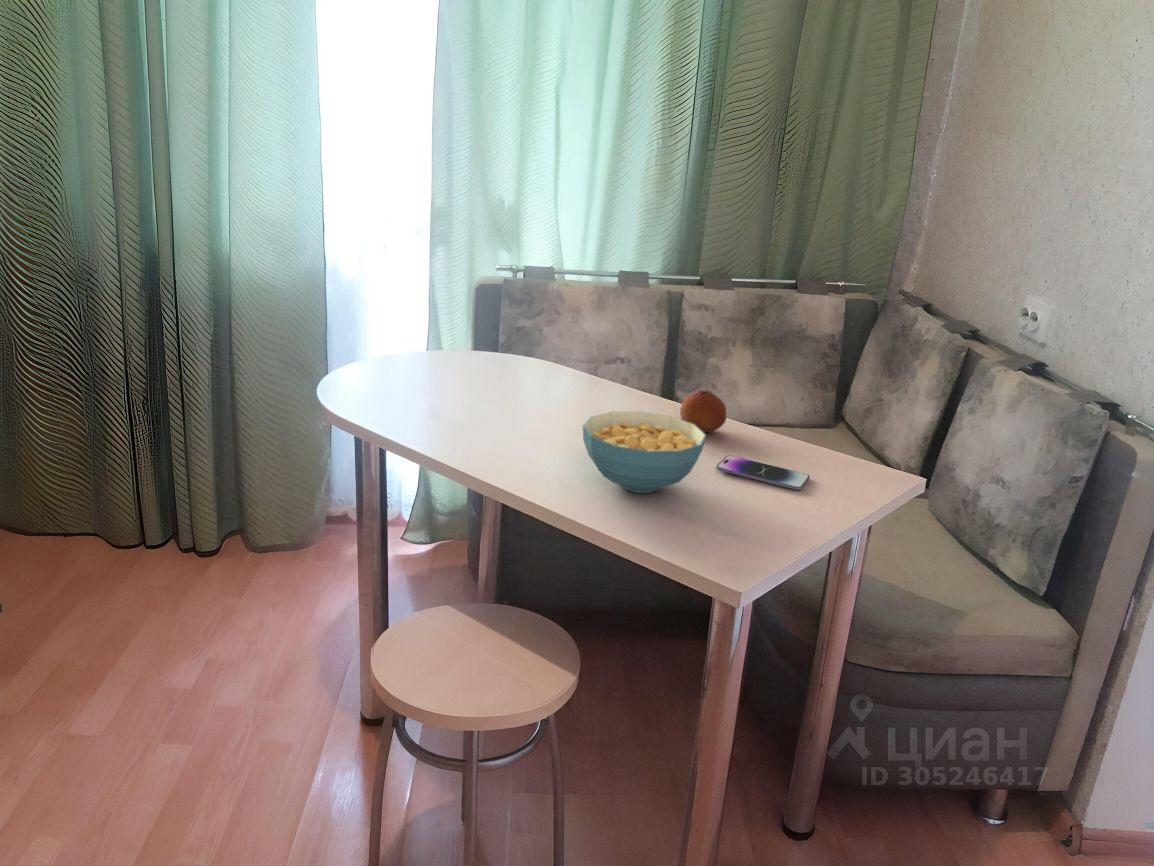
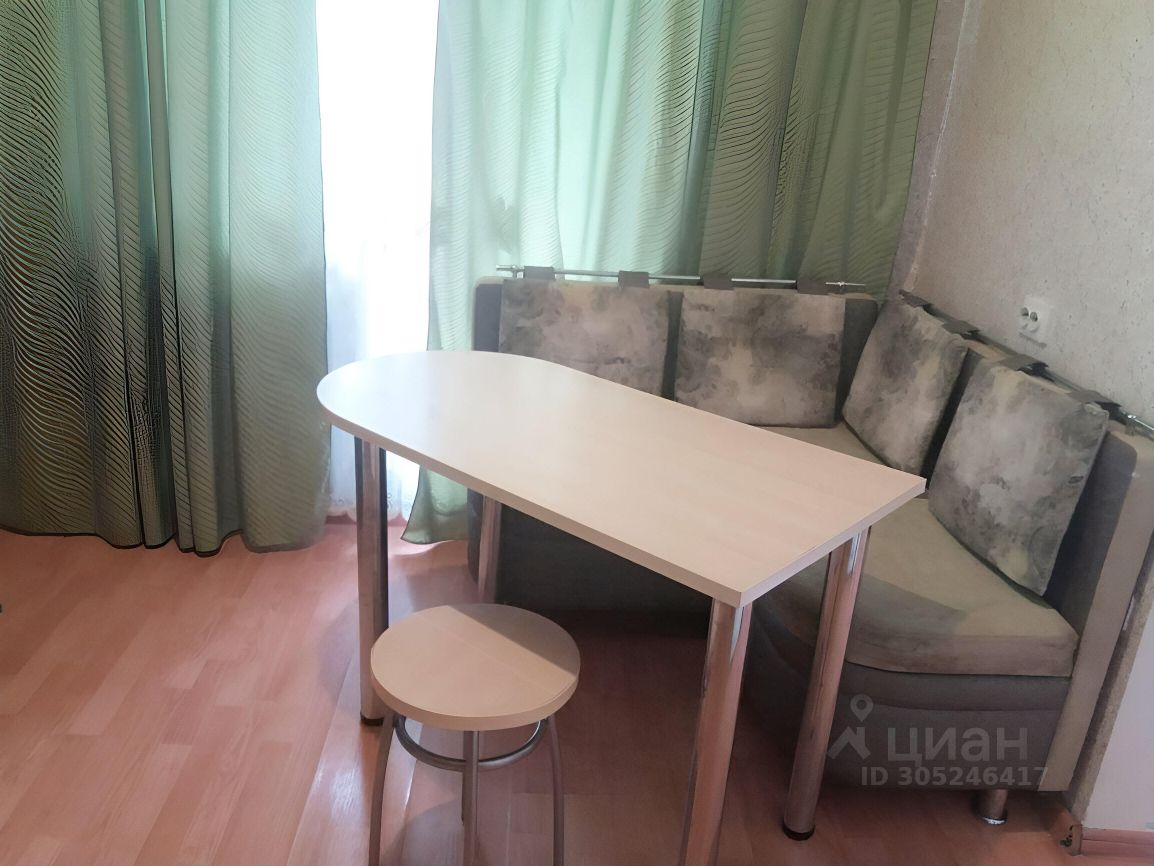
- fruit (704, 411)
- smartphone (762, 472)
- cereal bowl (641, 458)
